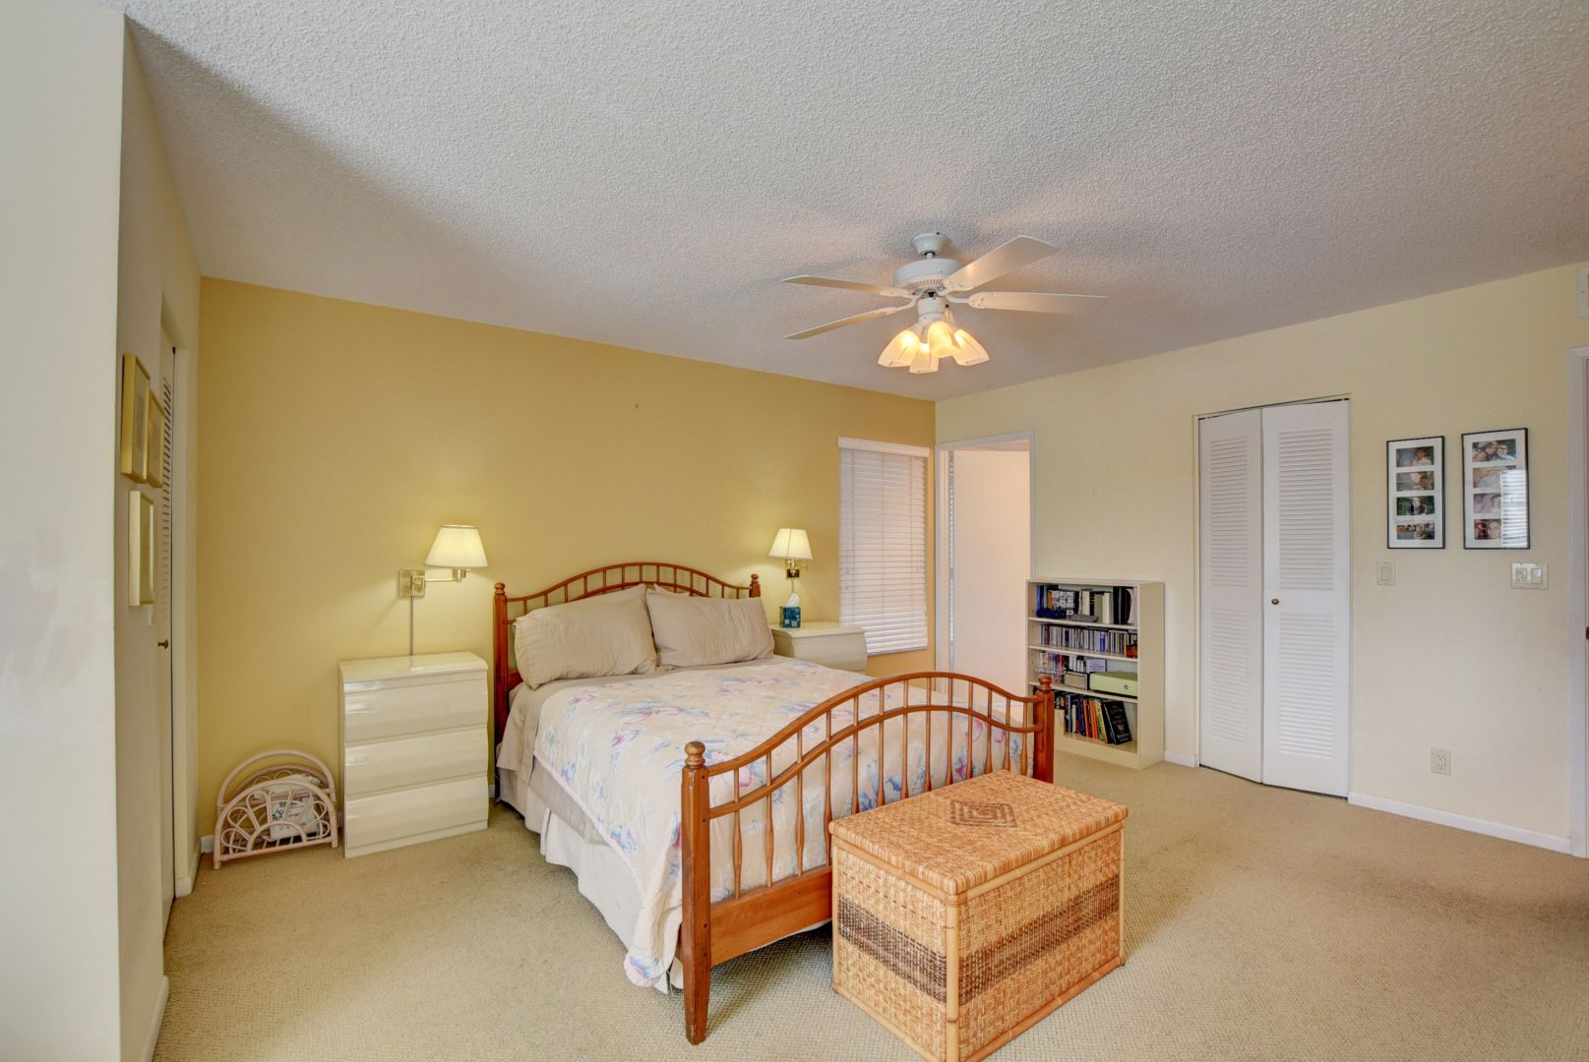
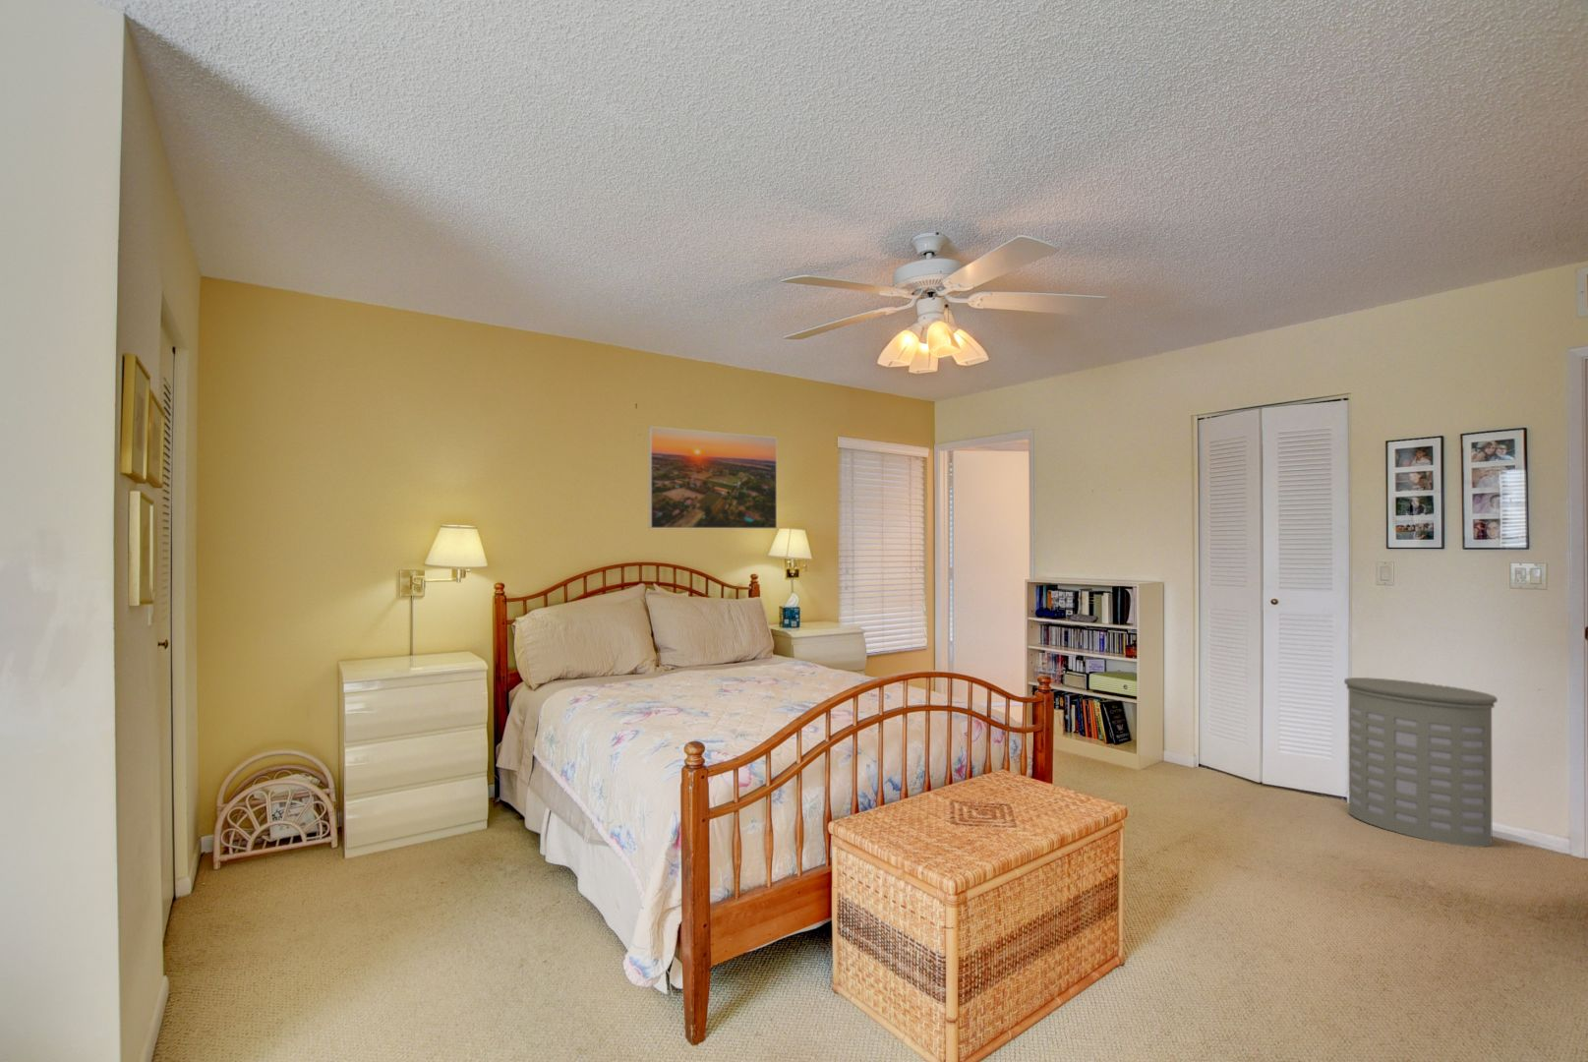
+ laundry hamper (1416, 757)
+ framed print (716, 480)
